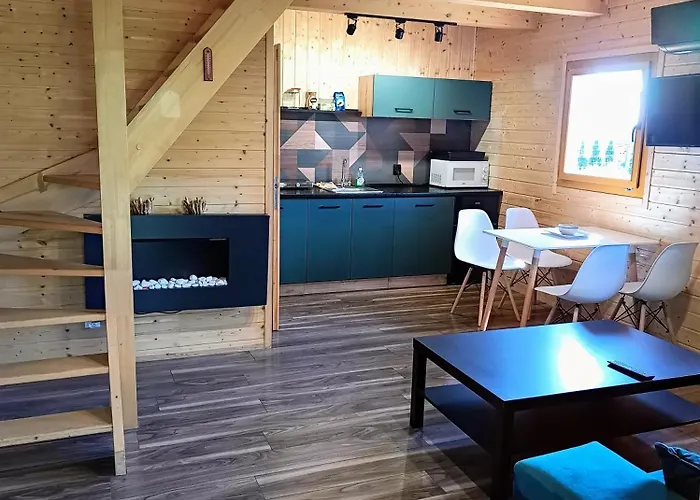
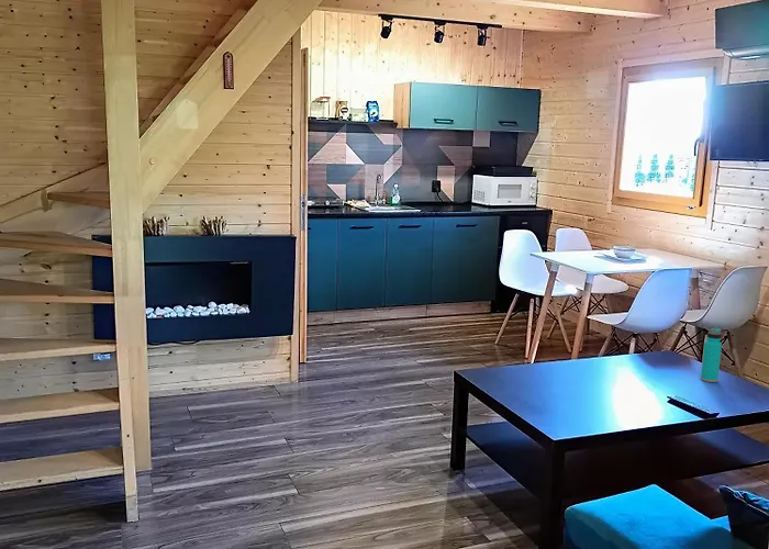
+ water bottle (712, 354)
